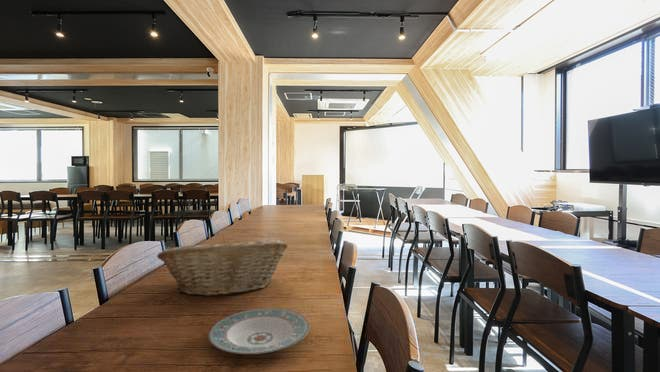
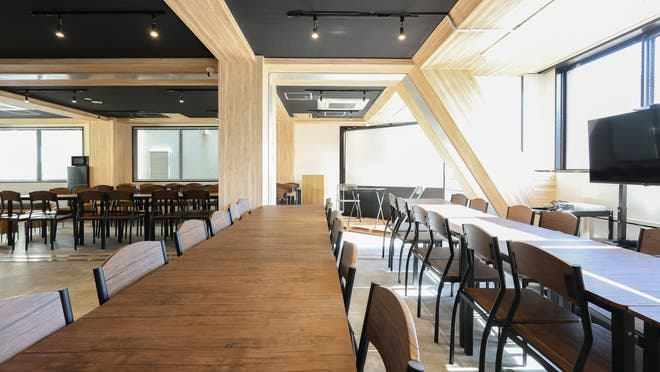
- fruit basket (226, 260)
- plate (260, 333)
